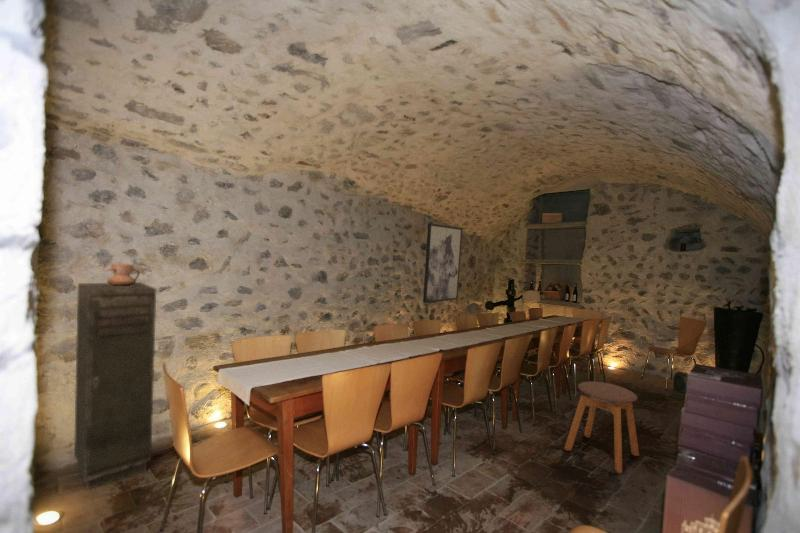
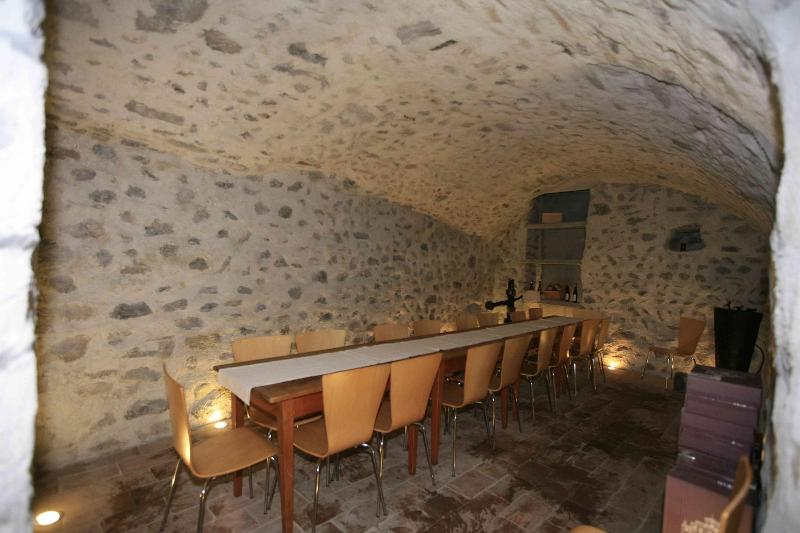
- stool (614, 420)
- ceramic jug (123, 274)
- wall art (443, 263)
- storage cabinet (114, 378)
